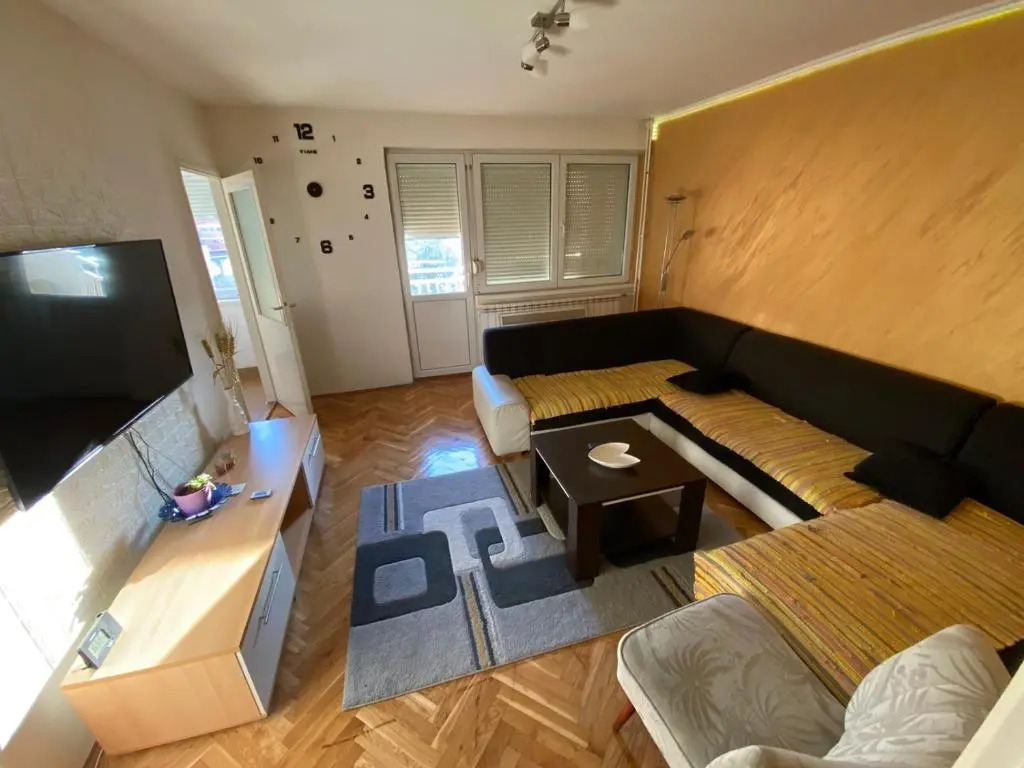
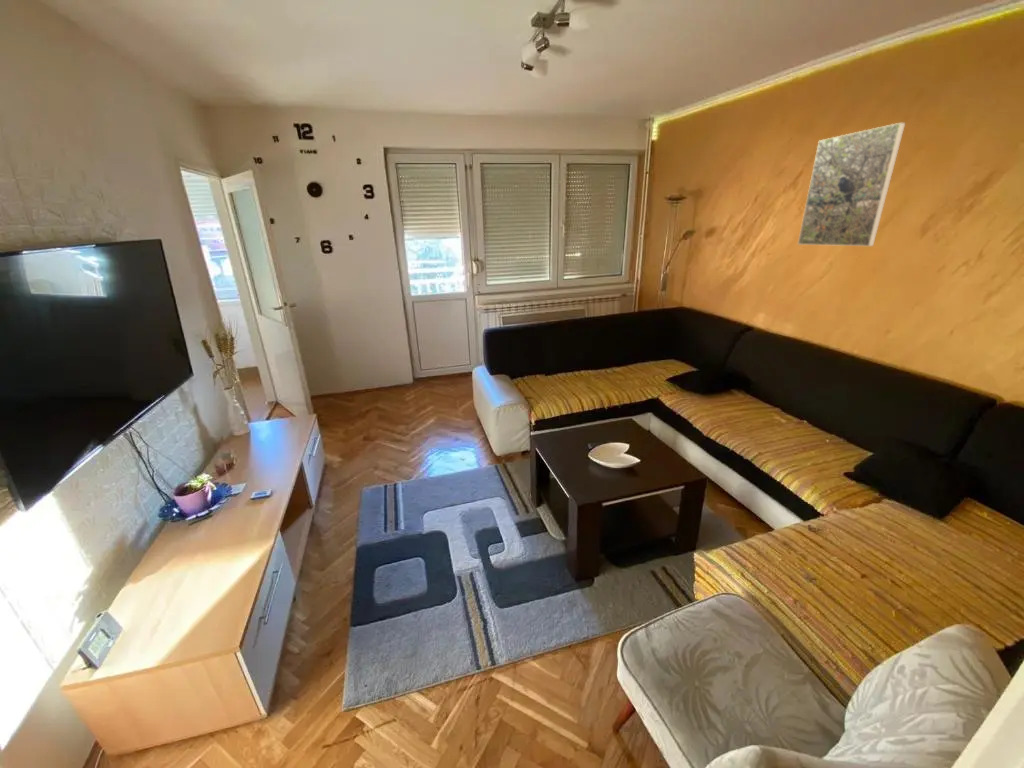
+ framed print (844, 191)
